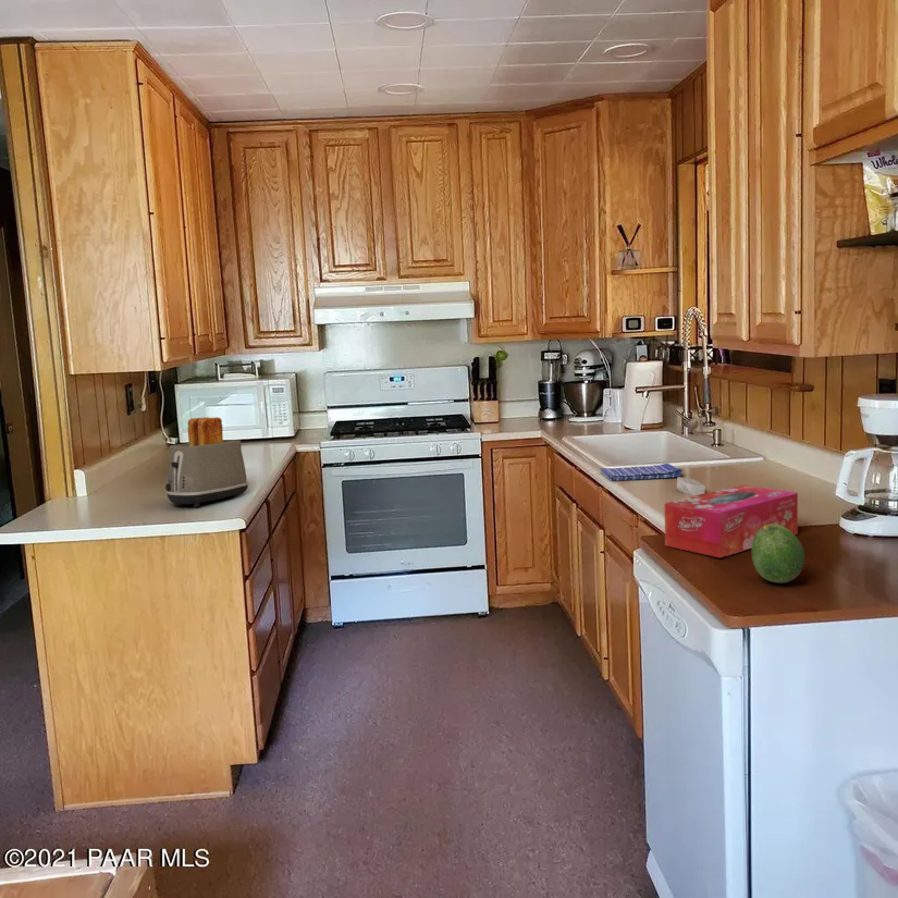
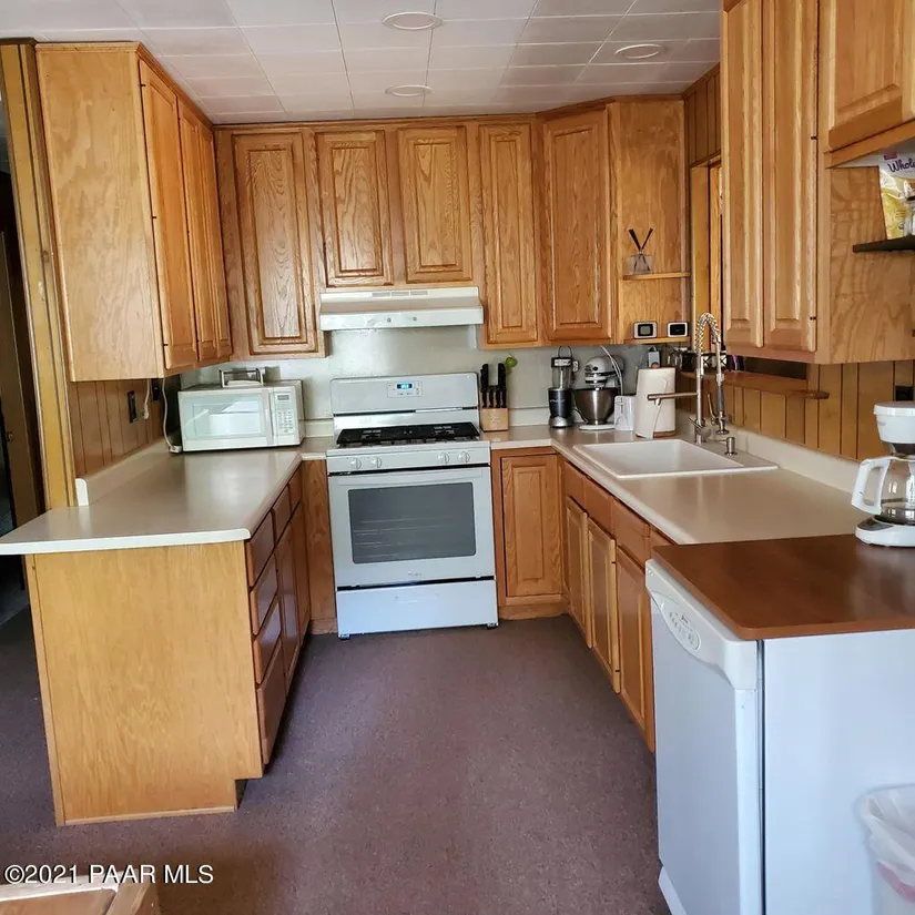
- toaster (206, 458)
- fruit (777, 552)
- soap bar (690, 485)
- dish towel (640, 470)
- tissue box (731, 518)
